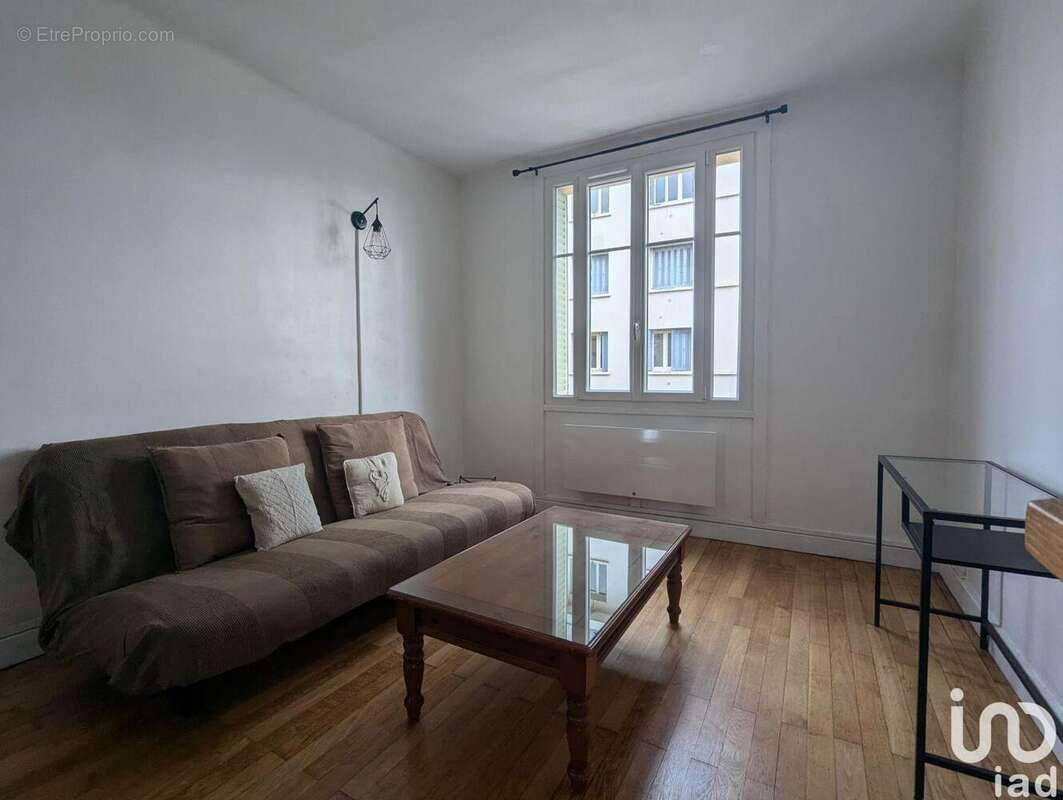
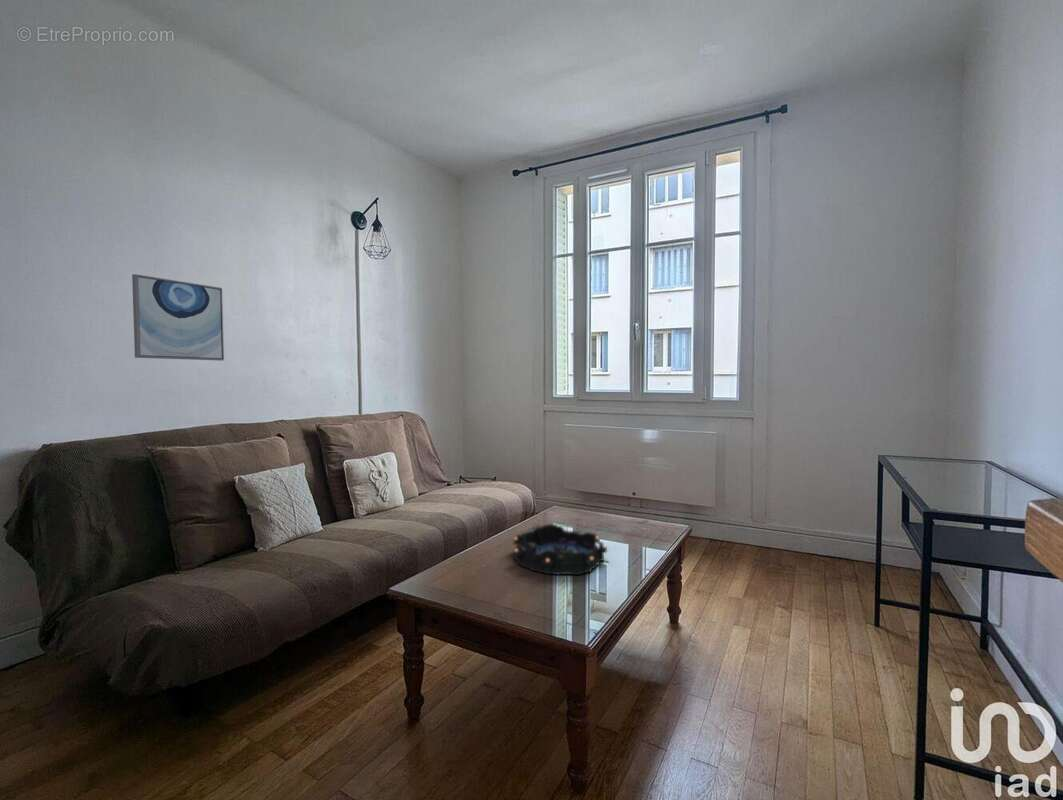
+ wall art (181, 320)
+ decorative bowl (558, 545)
